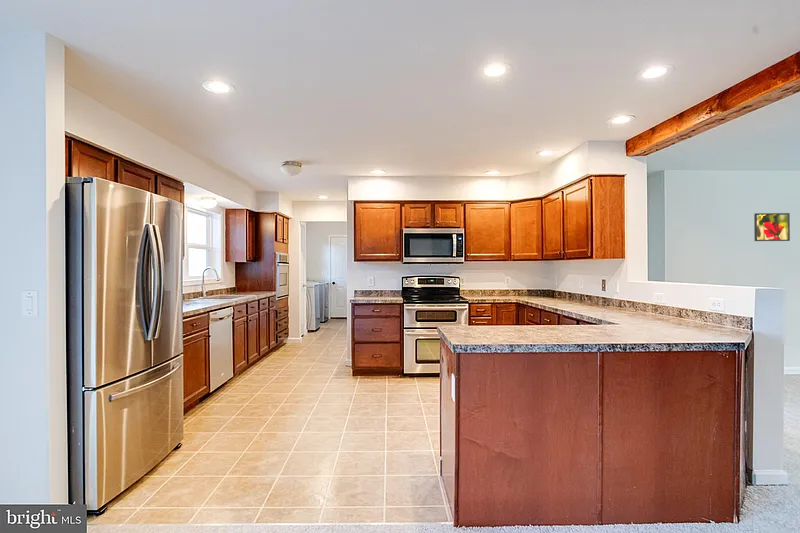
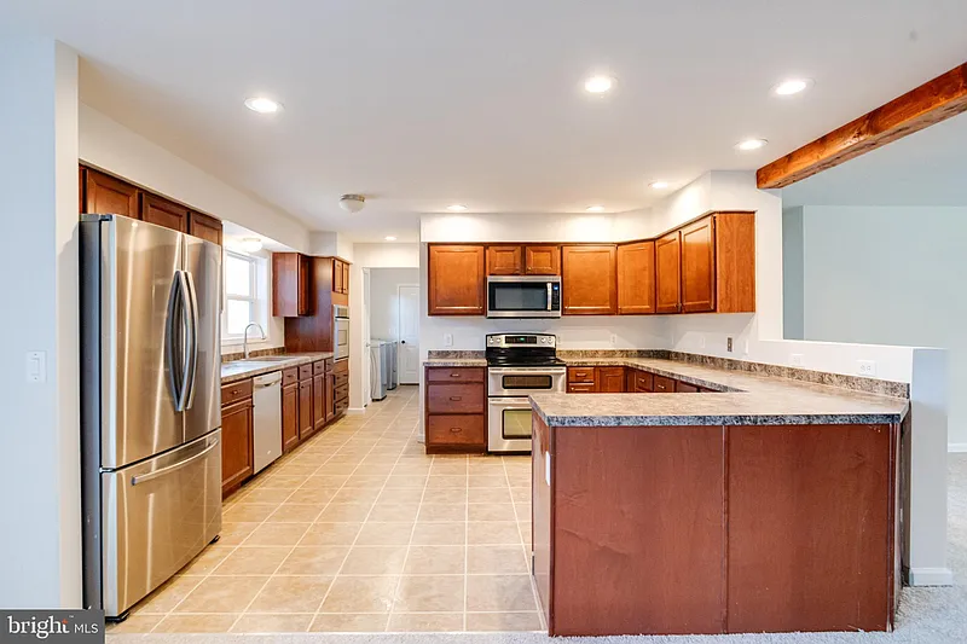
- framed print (772, 227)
